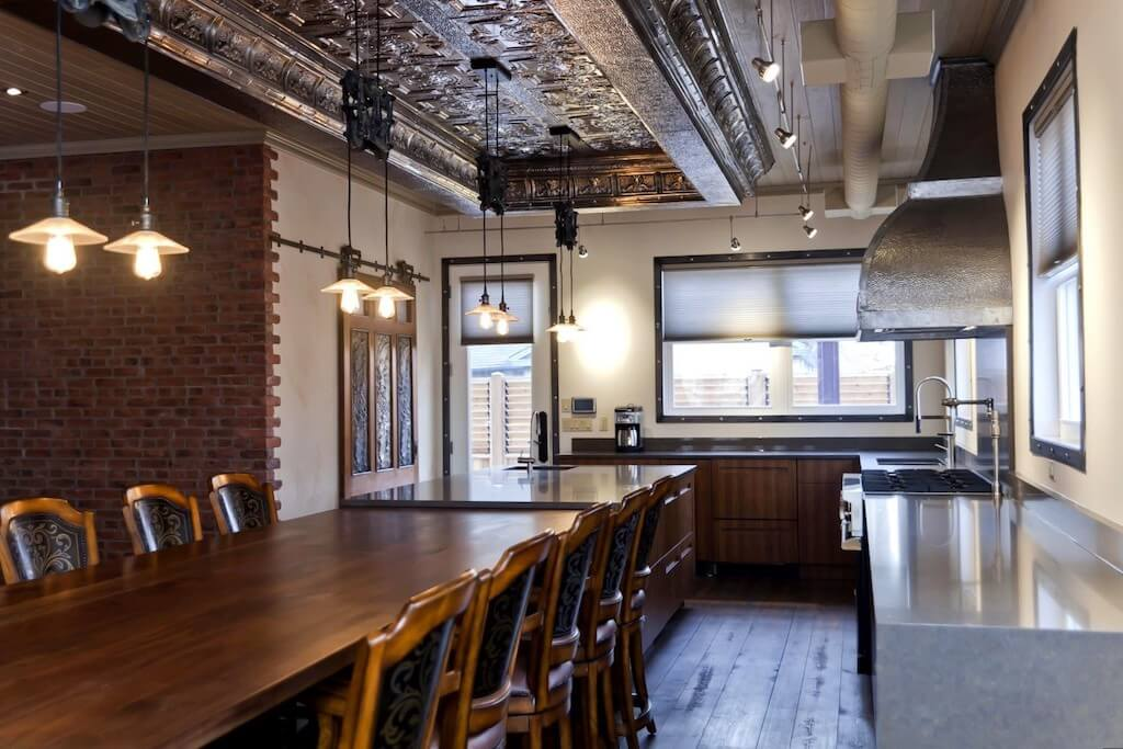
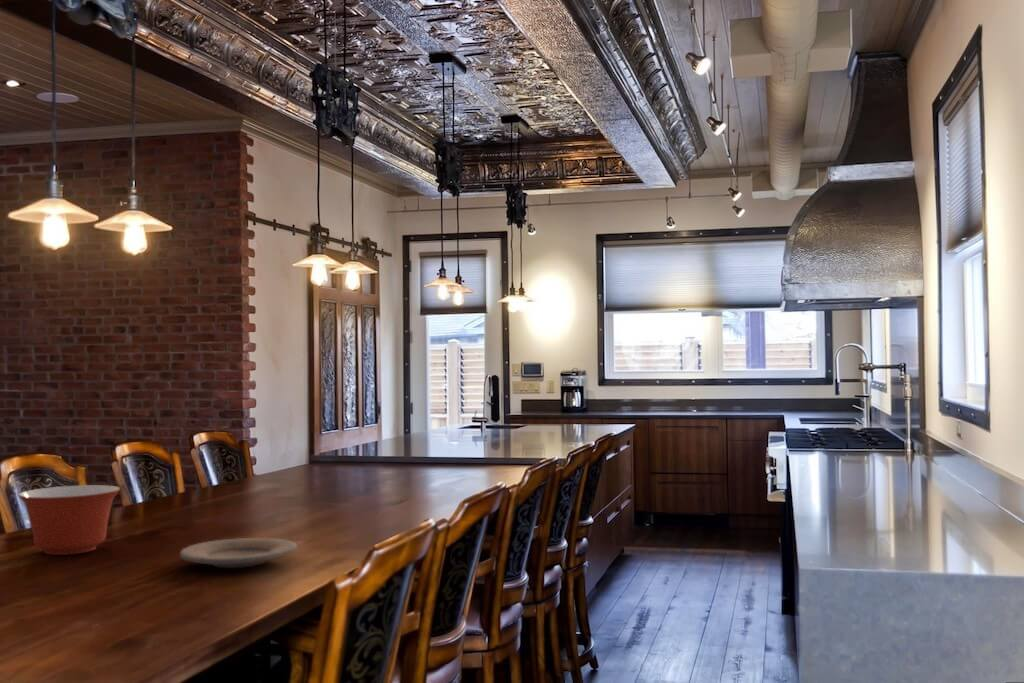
+ mixing bowl (70, 520)
+ plate (239, 554)
